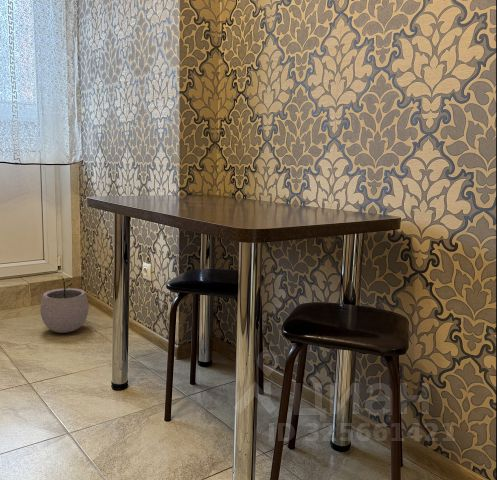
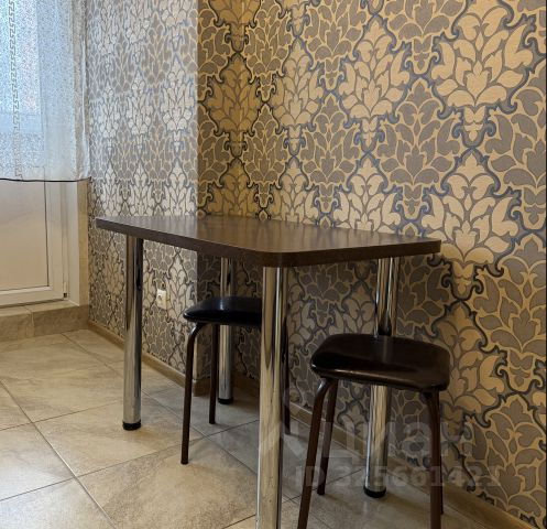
- plant pot (64, 303)
